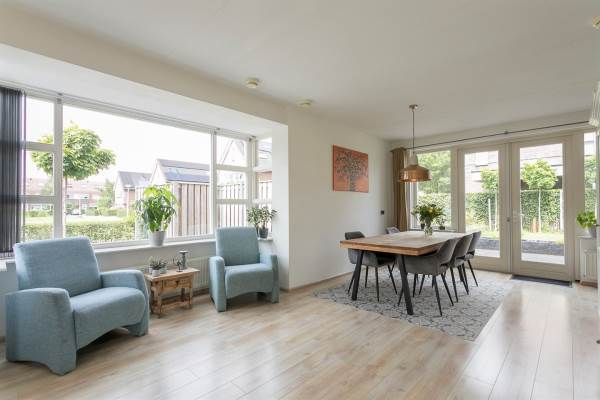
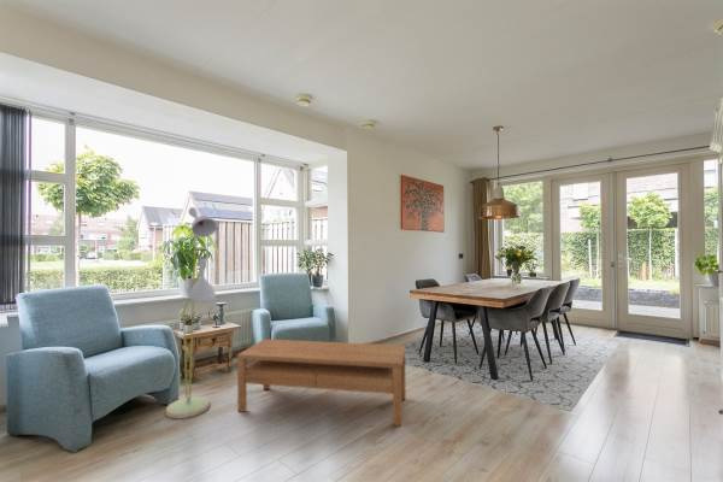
+ coffee table (324, 377)
+ floor lamp (193, 308)
